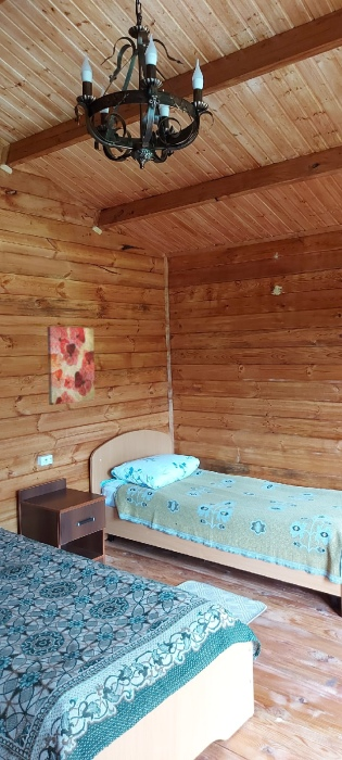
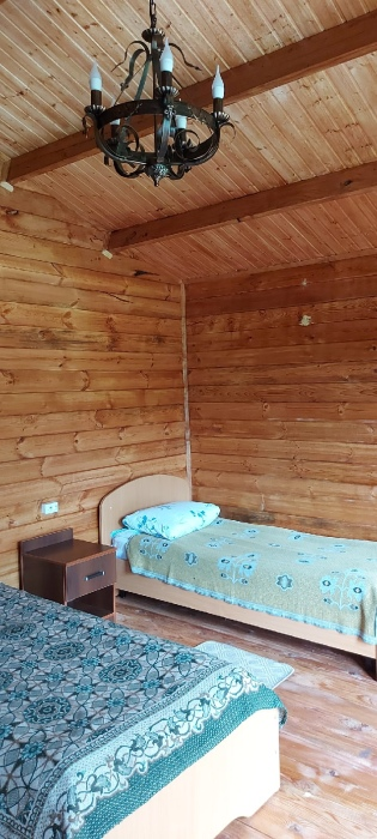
- wall art (72, 365)
